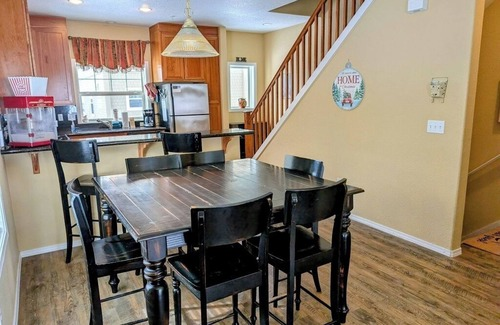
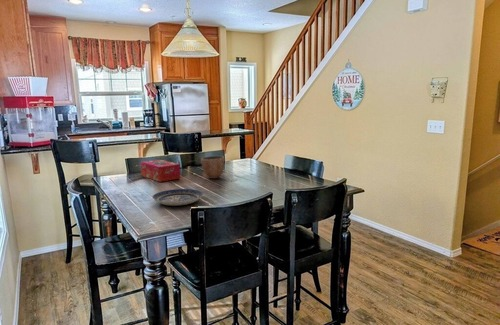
+ tissue box (160, 169)
+ decorative bowl (213, 167)
+ plate (178, 198)
